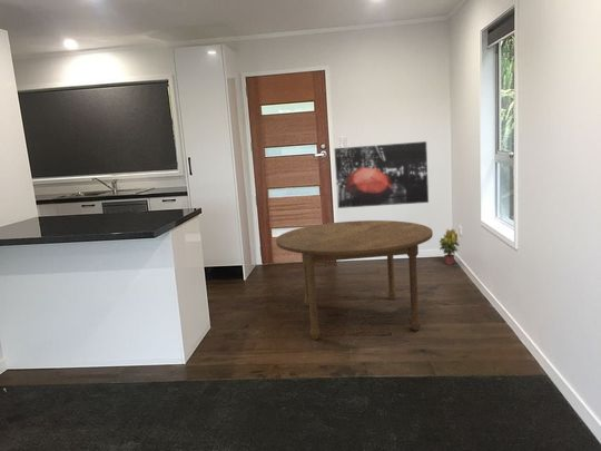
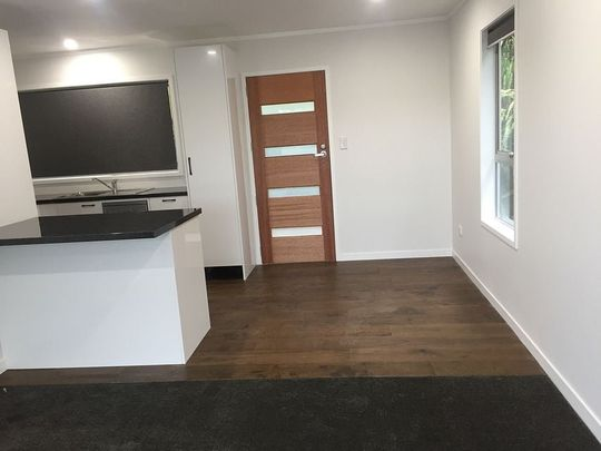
- dining table (353, 258)
- potted plant (449, 246)
- wall art (381, 175)
